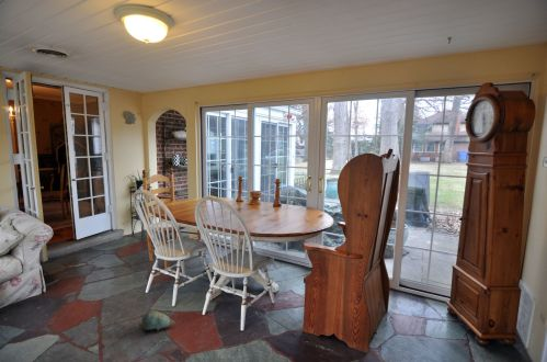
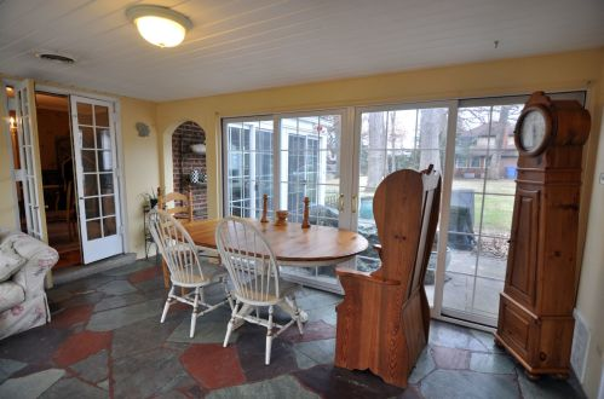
- plush toy (158, 318)
